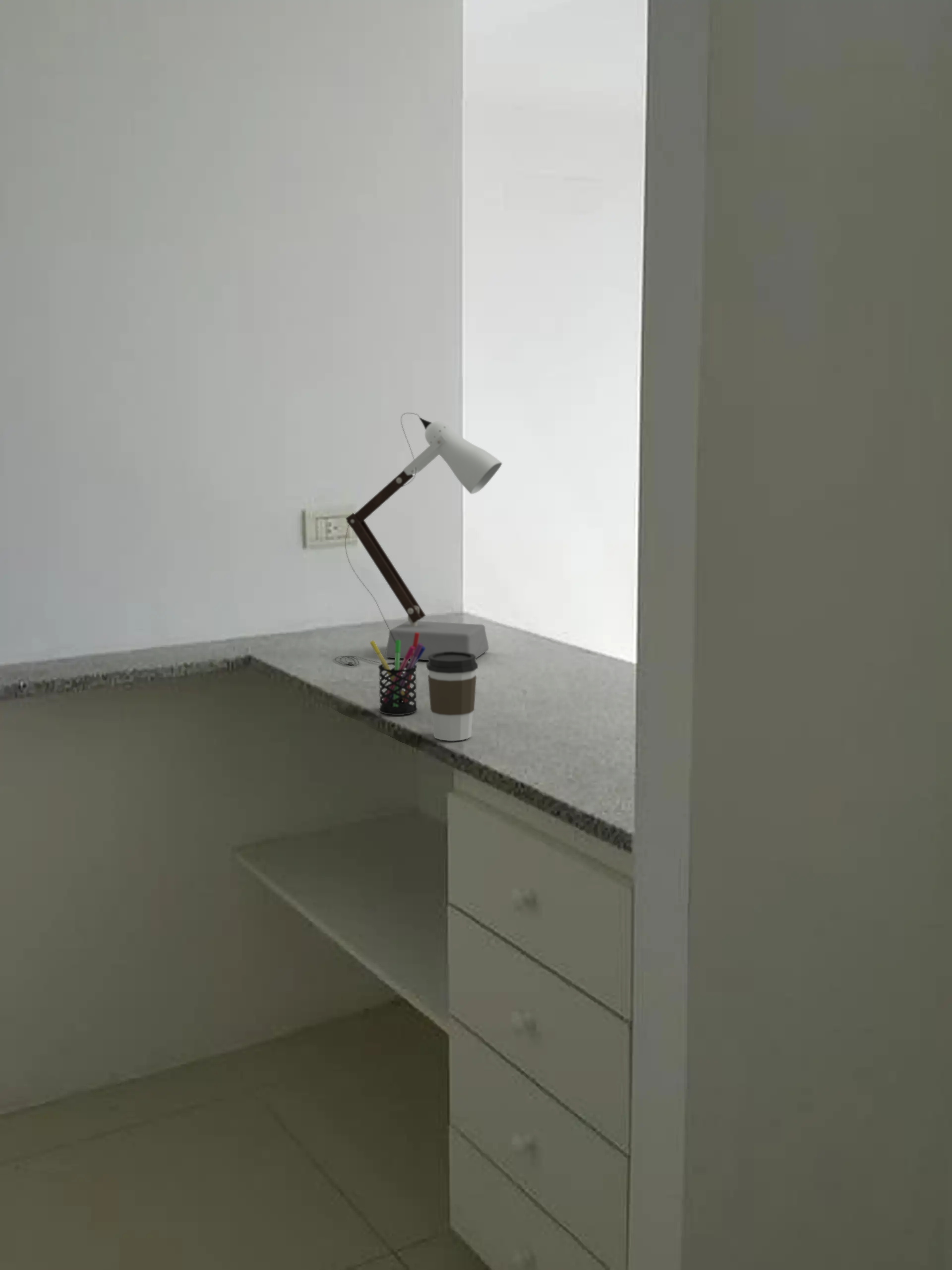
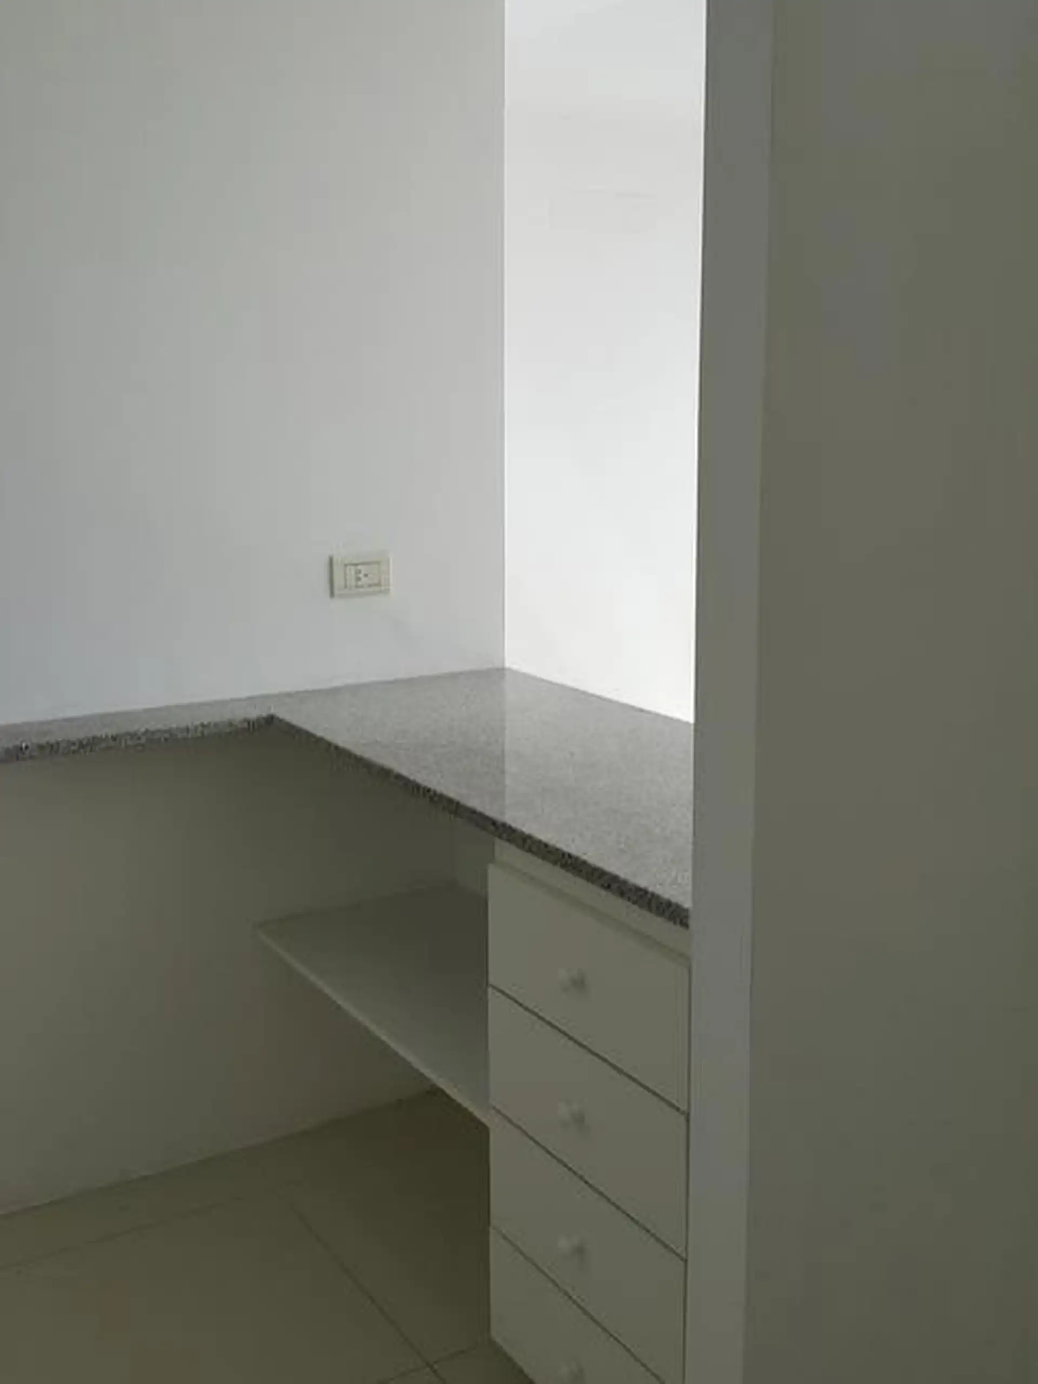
- pen holder (400, 671)
- desk lamp (385, 553)
- coffee cup (452, 696)
